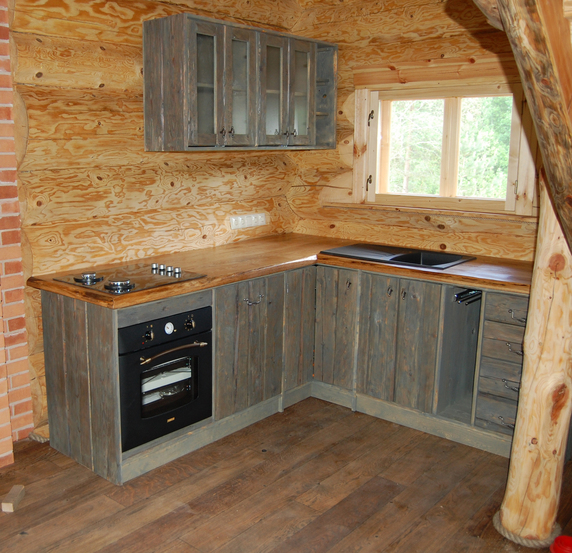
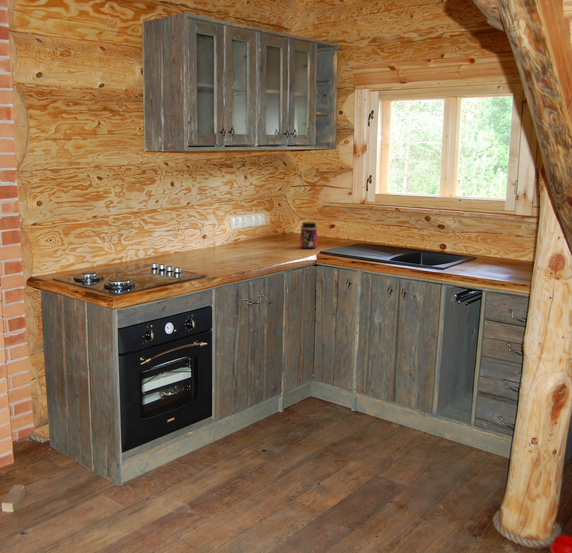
+ jar (308, 235)
